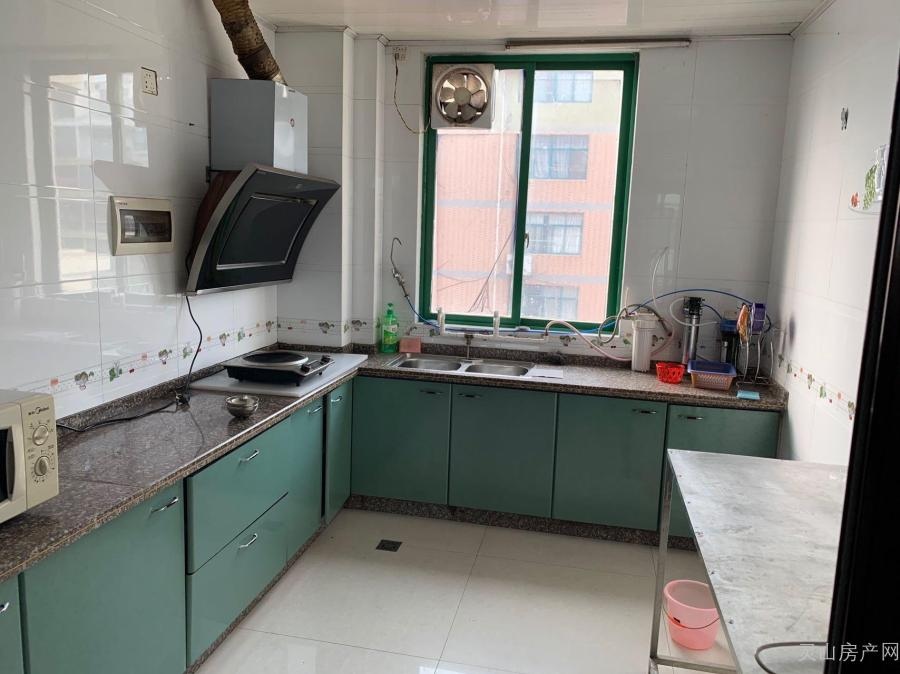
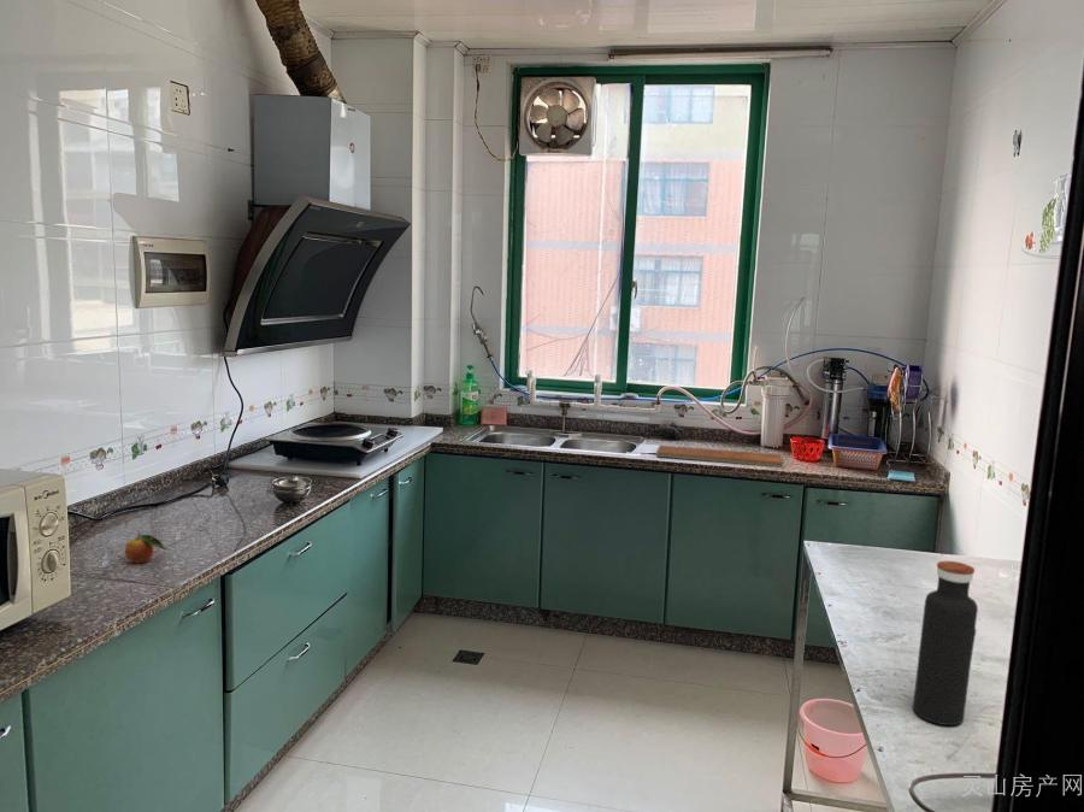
+ chopping board (718, 454)
+ fruit (146, 546)
+ water bottle (945, 641)
